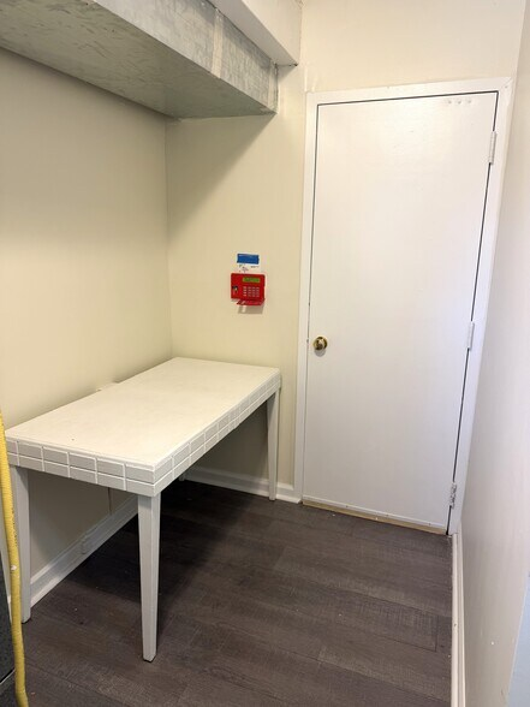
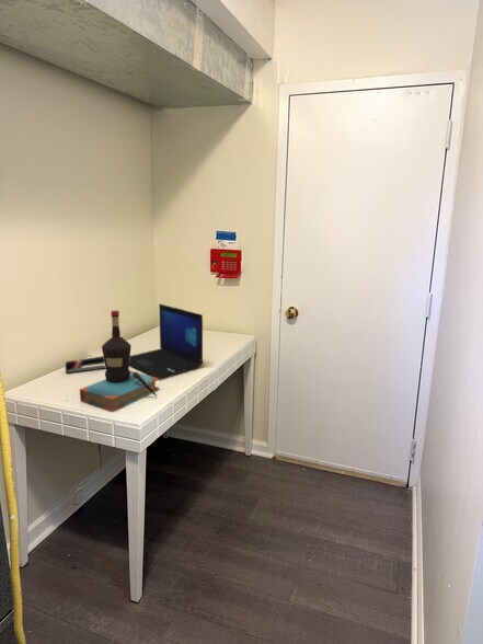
+ laptop (160, 337)
+ stapler (88, 364)
+ bottle (123, 356)
